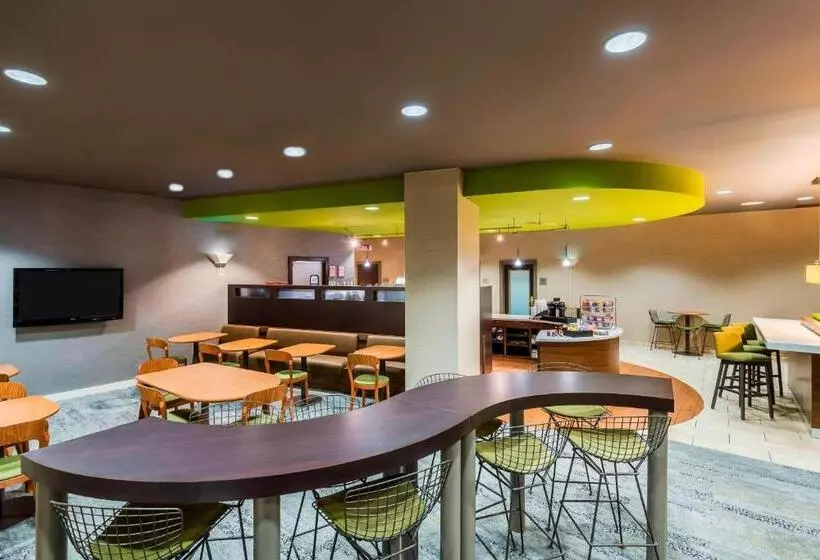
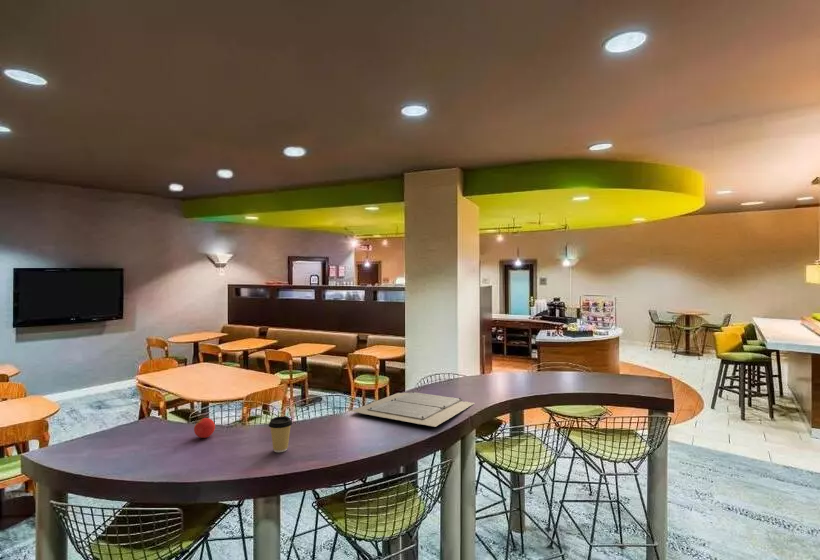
+ fruit (204, 428)
+ memorial plaque (419, 403)
+ coffee cup (280, 434)
